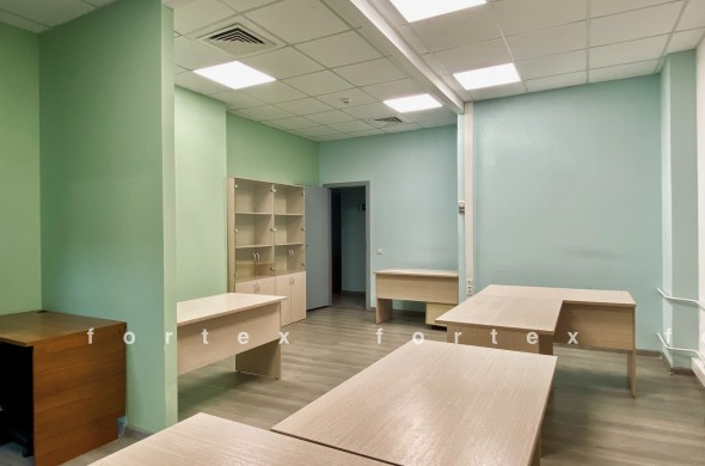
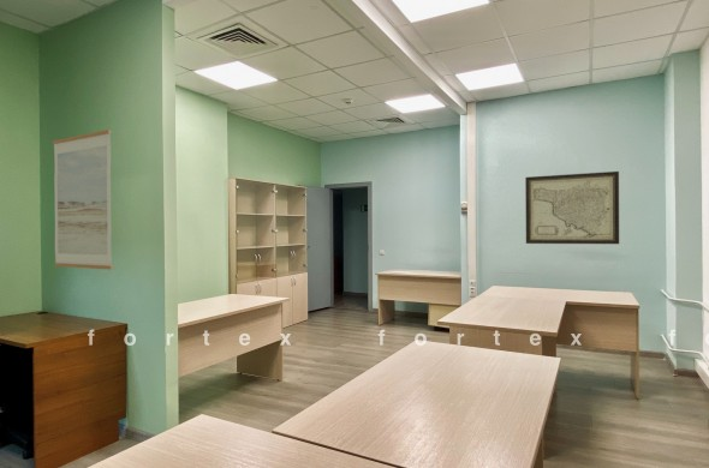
+ wall art (81, 202)
+ wall art (570, 209)
